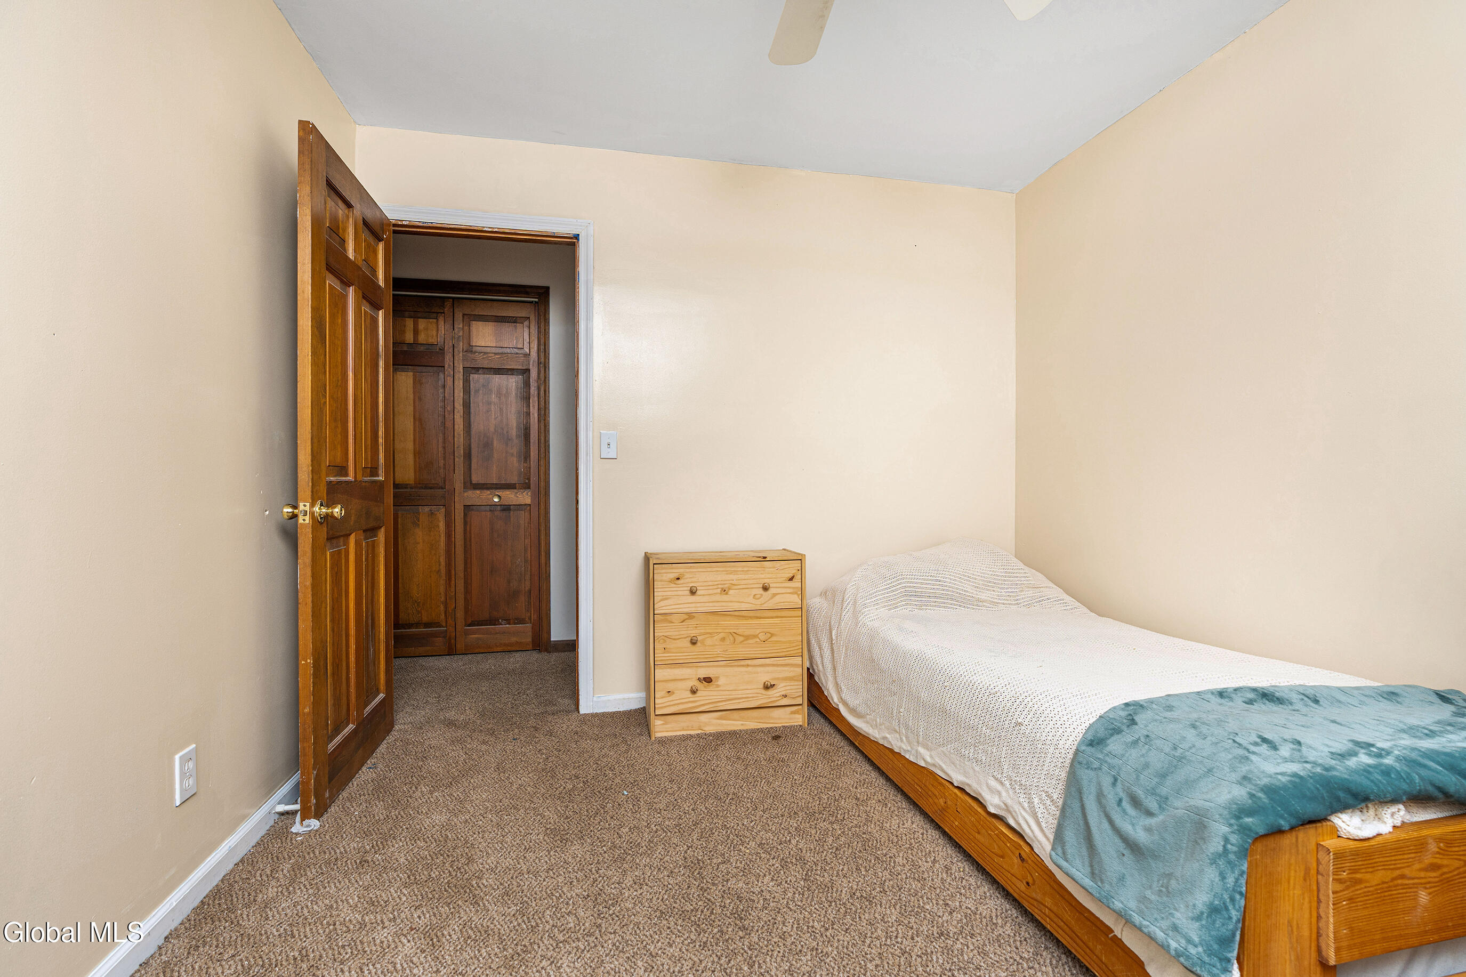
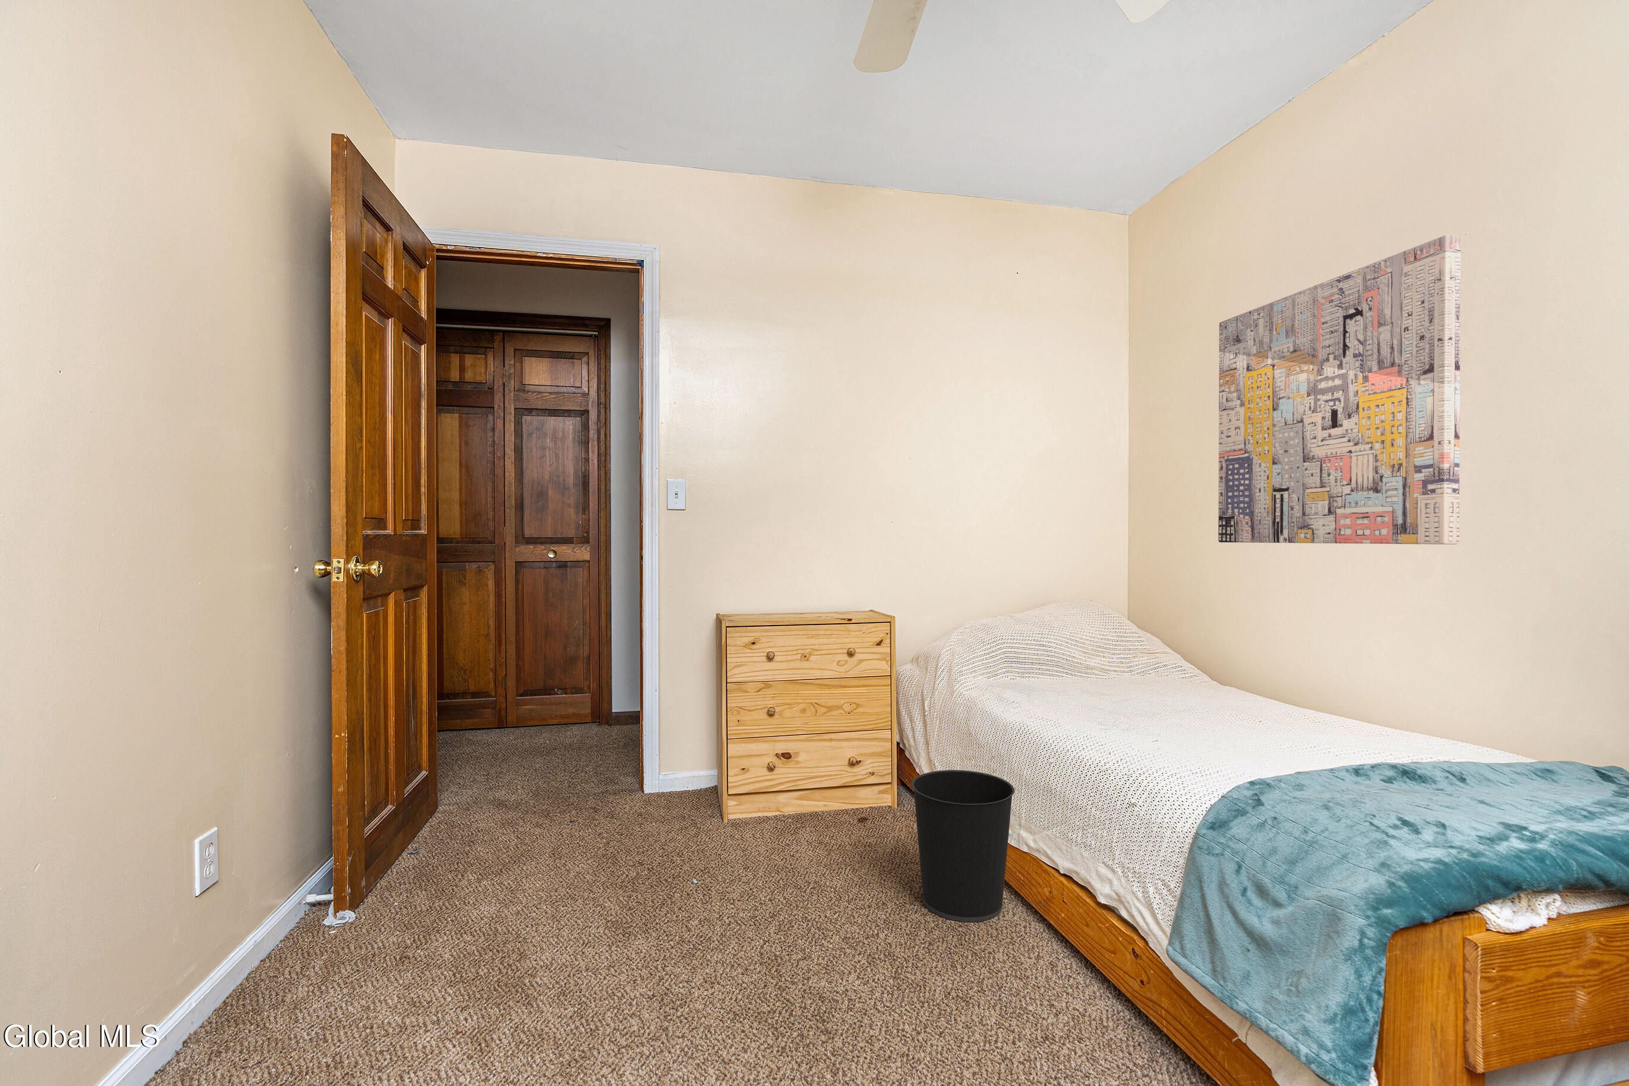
+ wastebasket (962, 844)
+ wall art (1319, 415)
